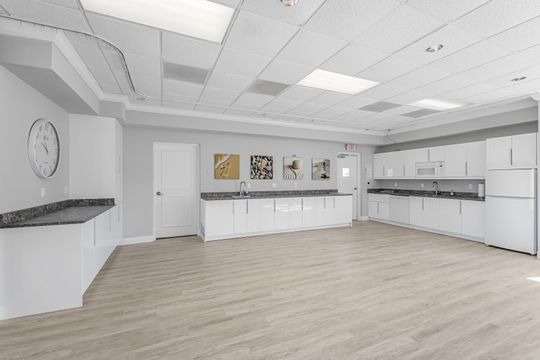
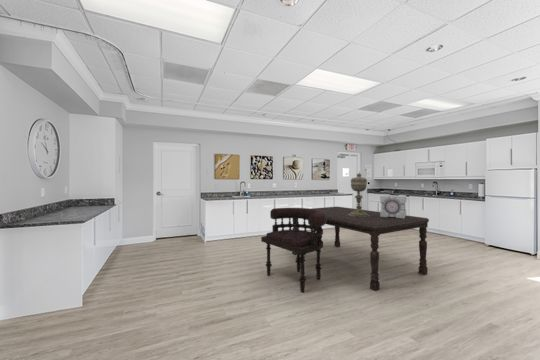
+ dining table (354, 230)
+ decorative cube (393, 205)
+ decorative urn (358, 193)
+ chair (298, 244)
